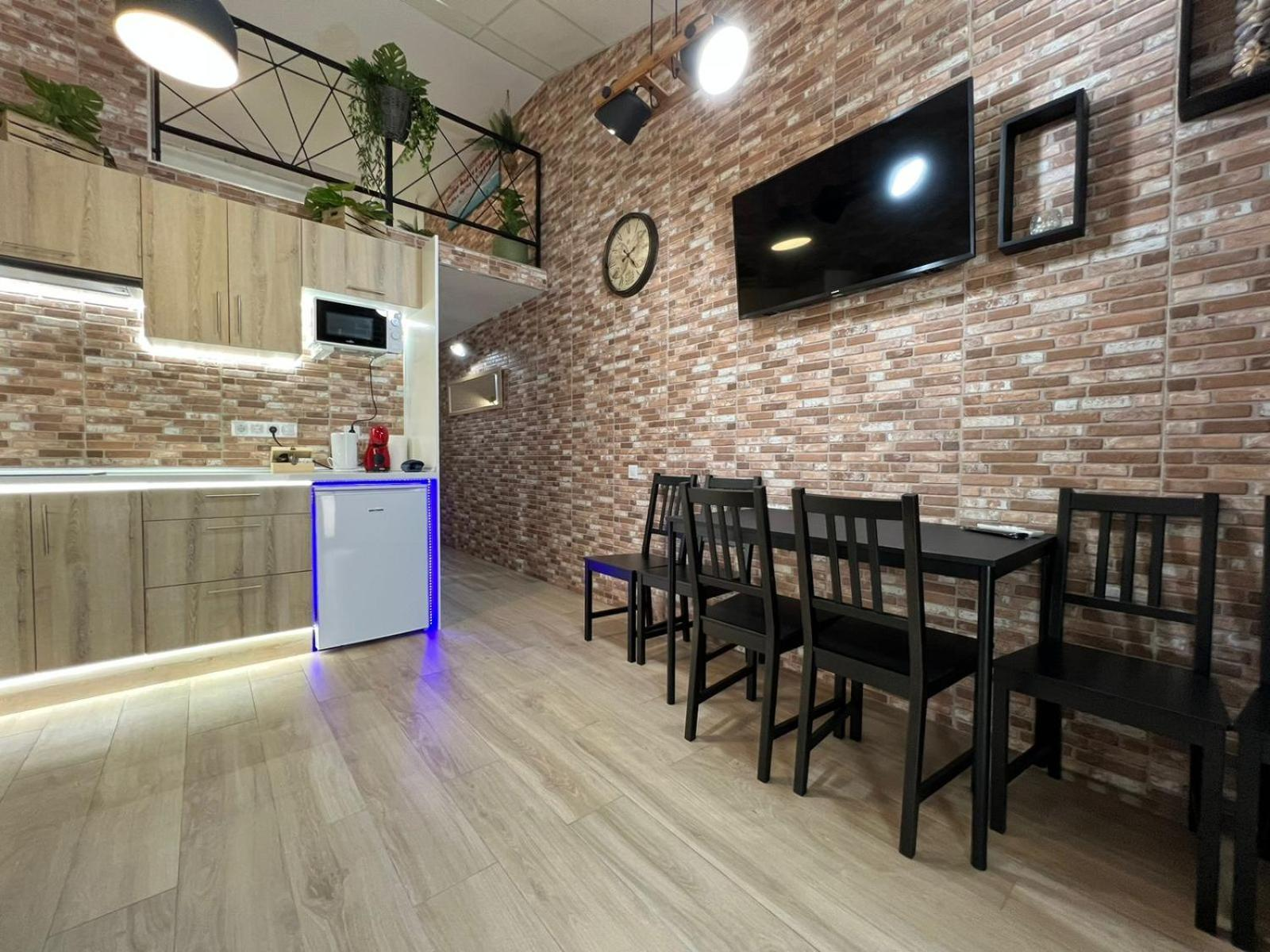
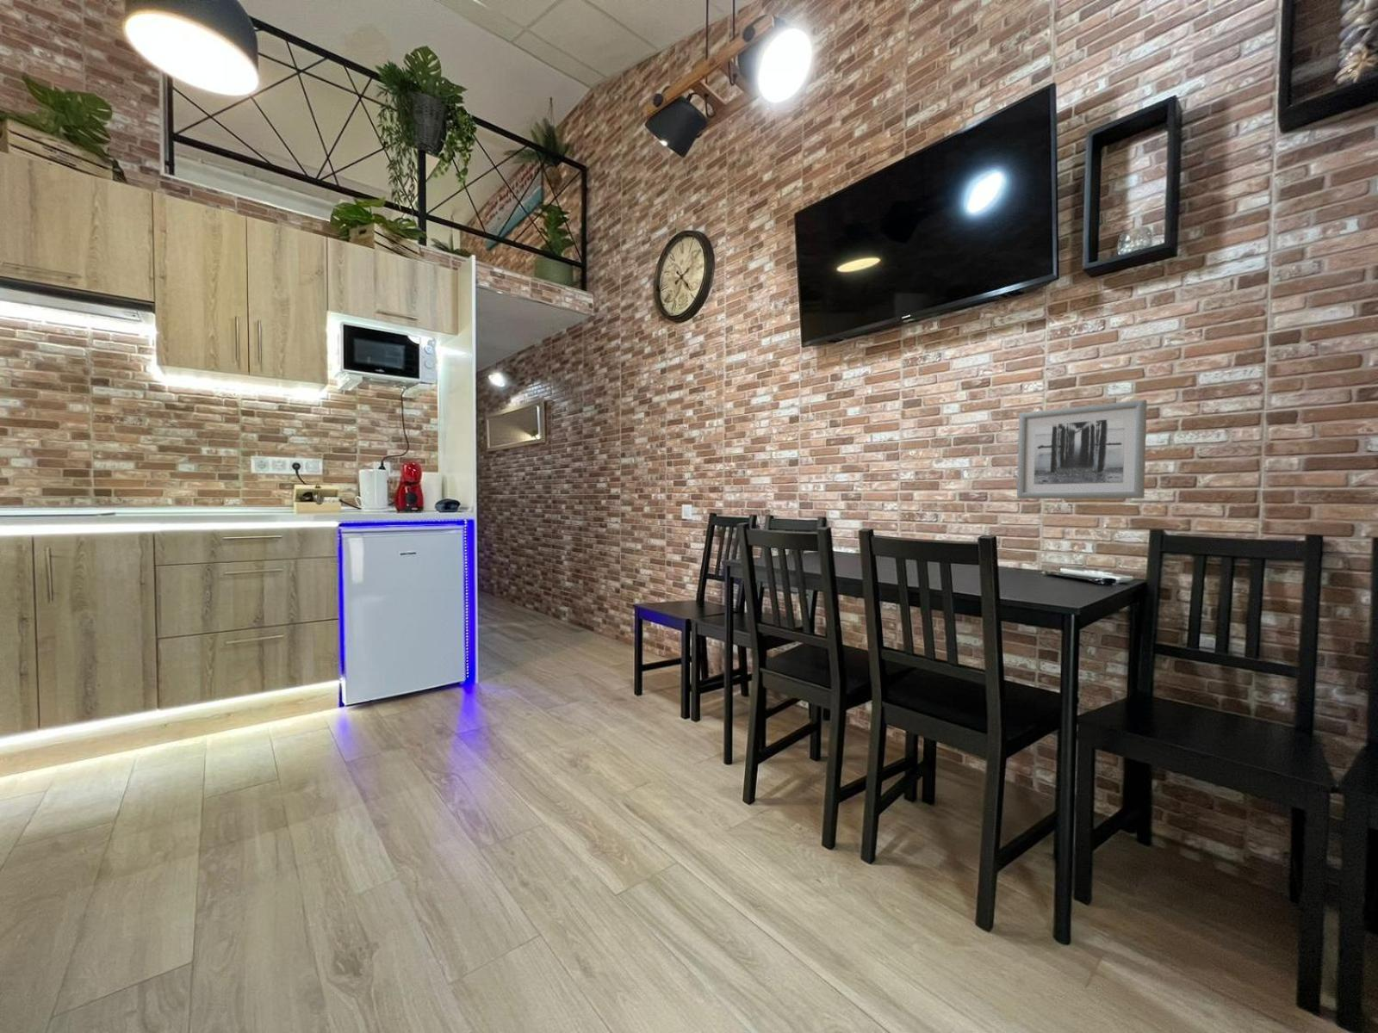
+ wall art (1076, 452)
